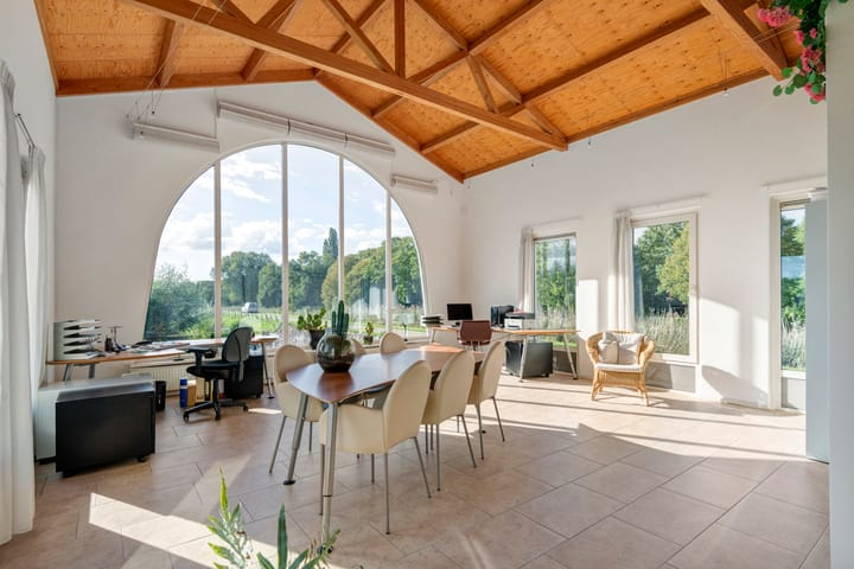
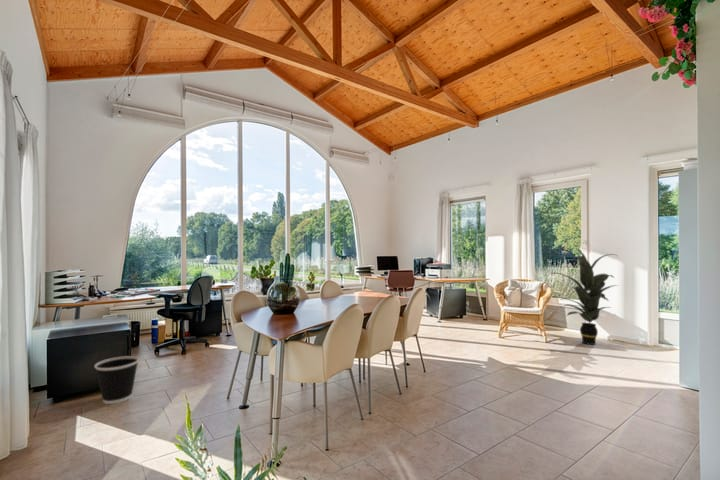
+ indoor plant (586, 295)
+ wastebasket (117, 380)
